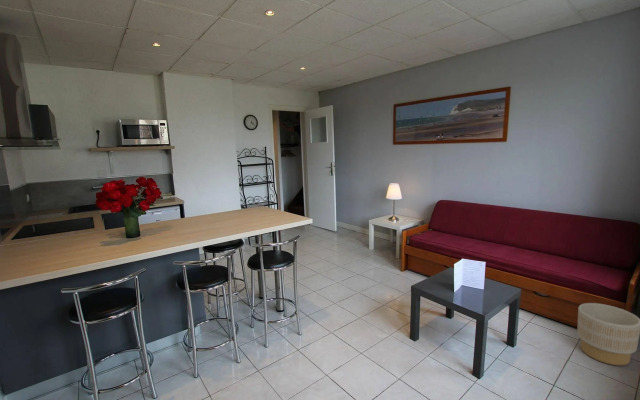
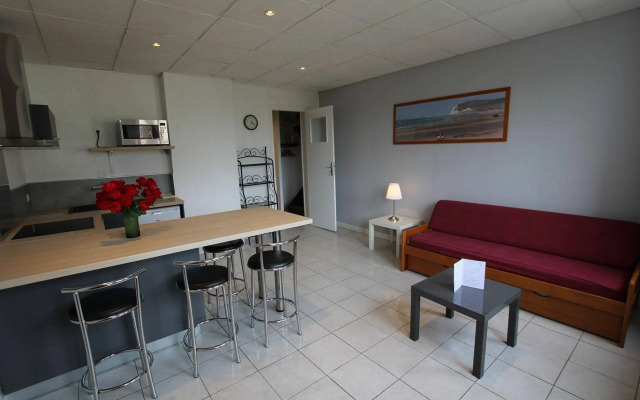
- planter (606, 334)
